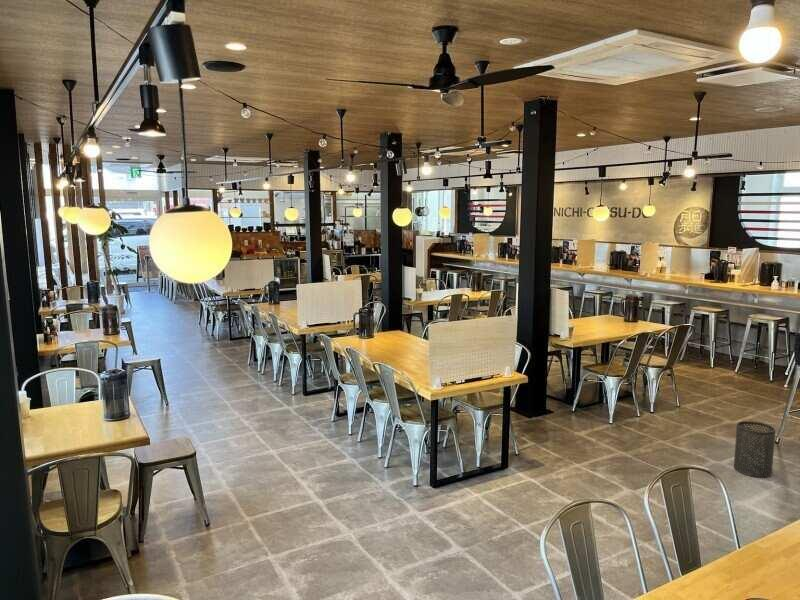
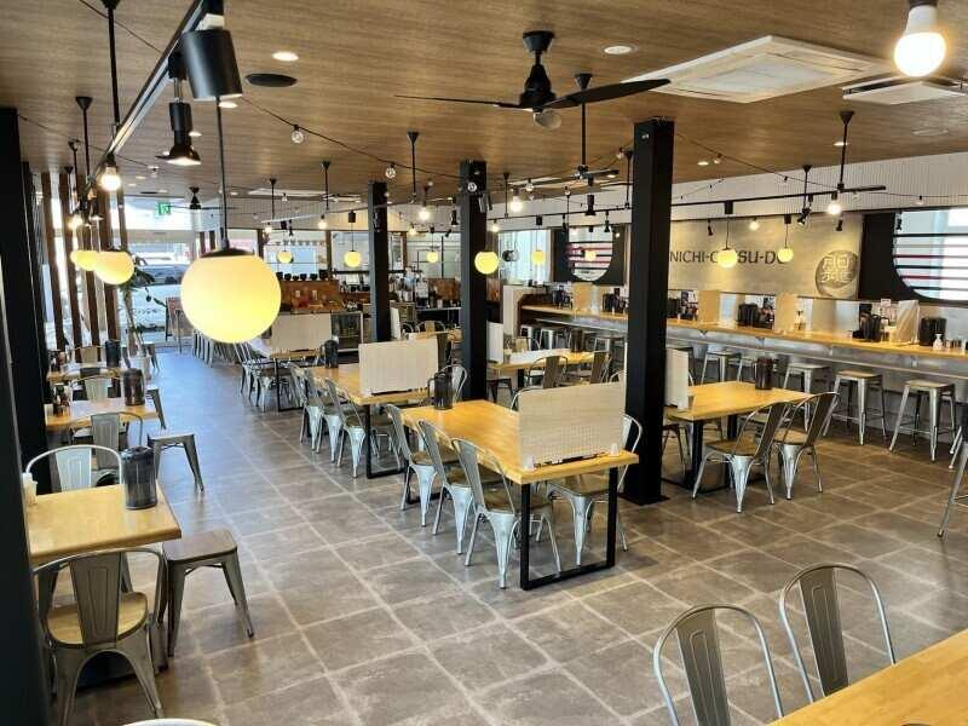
- trash can (754, 448)
